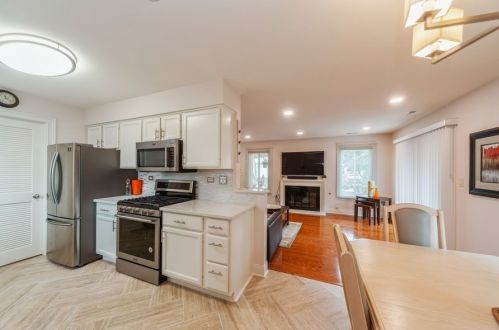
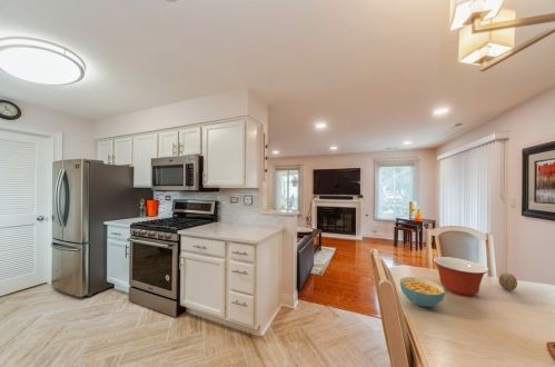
+ mixing bowl (458, 277)
+ cereal bowl (420, 294)
+ decorative egg (507, 280)
